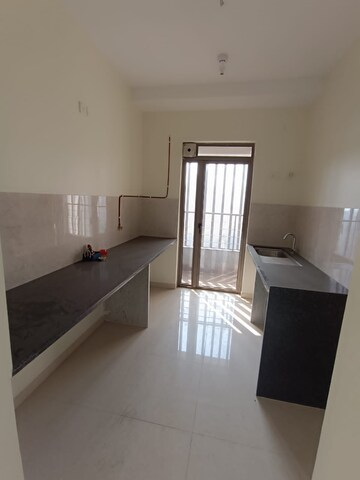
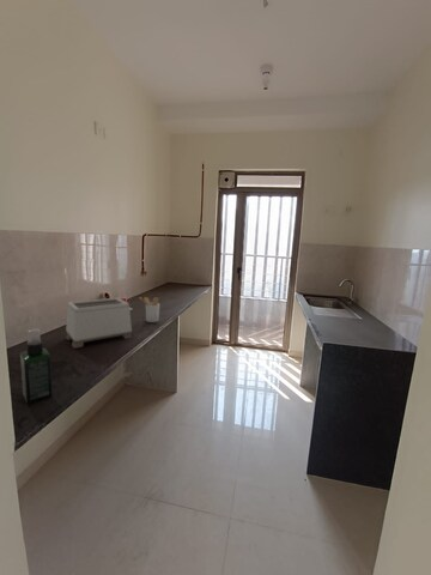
+ toaster (102, 320)
+ utensil holder (148, 308)
+ spray bottle (35, 363)
